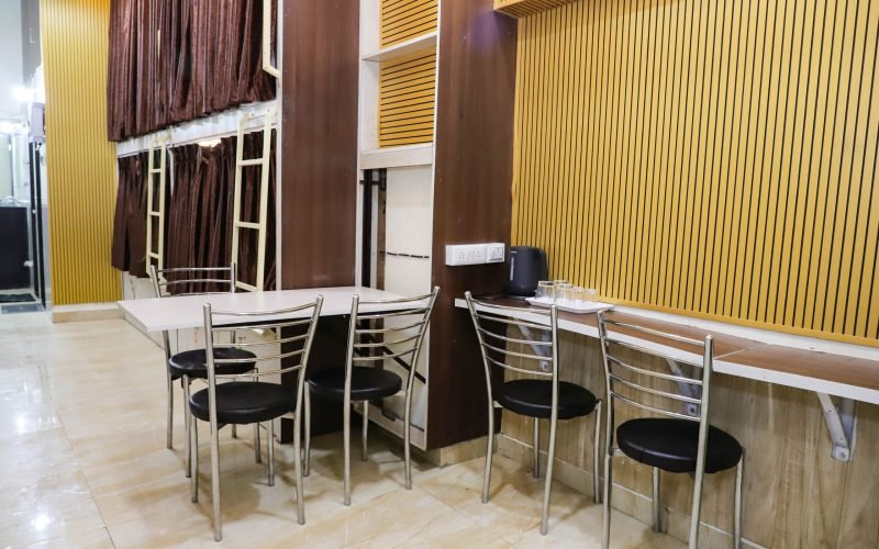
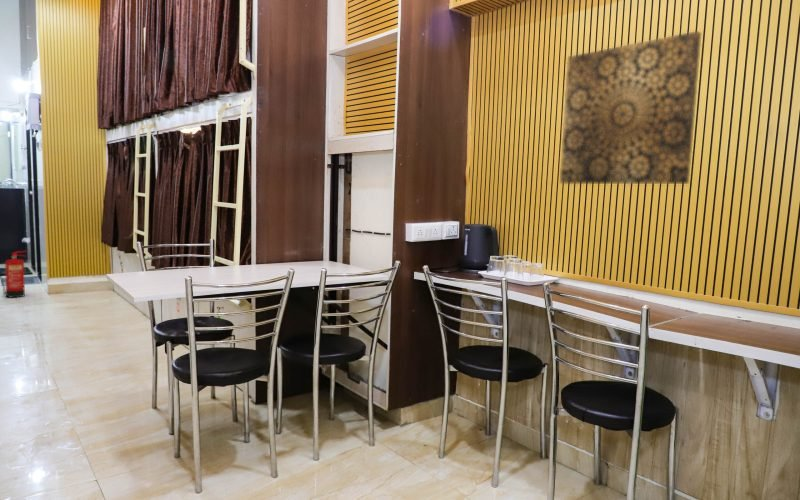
+ wall art (623, 115)
+ fire extinguisher (13, 273)
